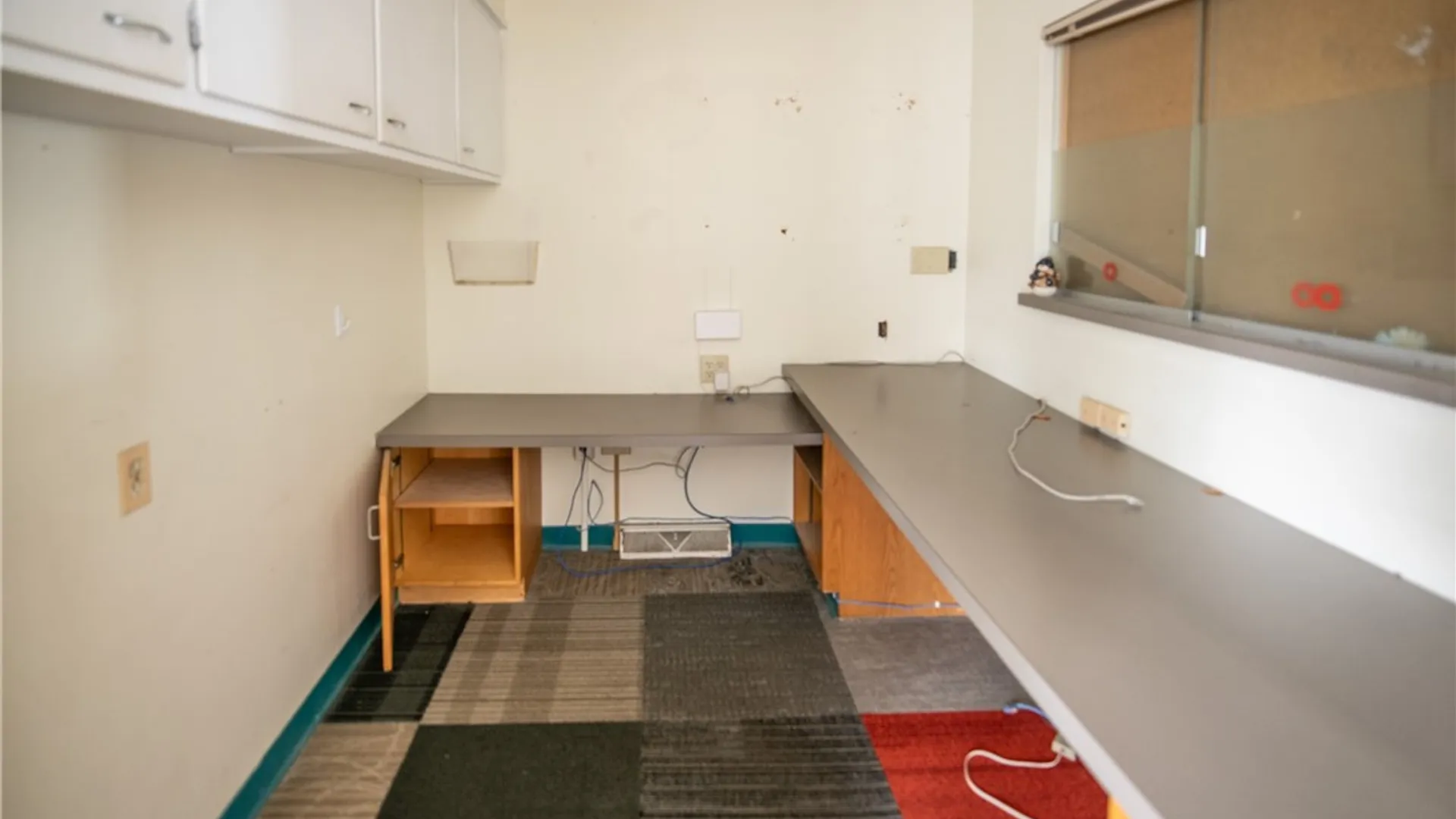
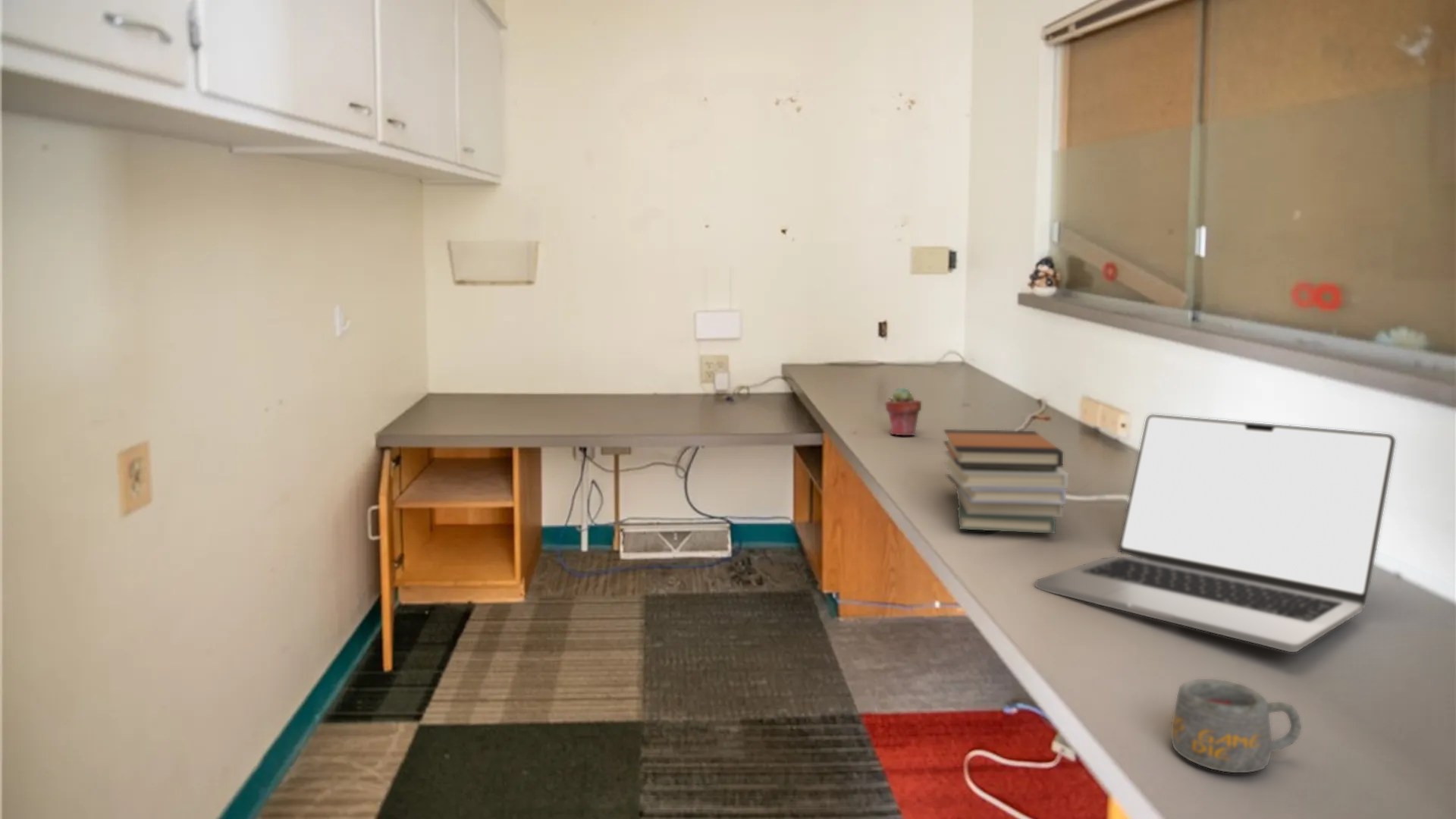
+ book stack (1000, 478)
+ potted succulent (903, 410)
+ laptop (1210, 514)
+ mug (1237, 724)
